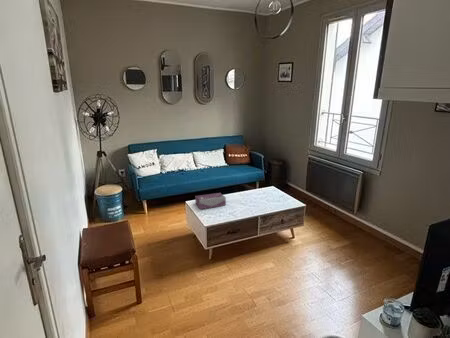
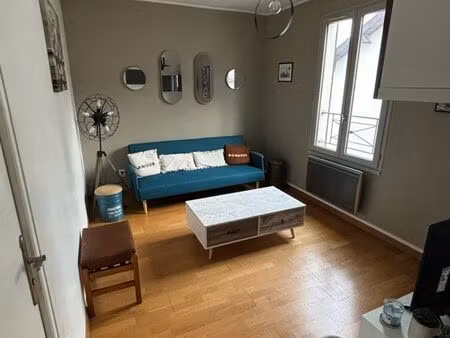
- tissue box (210, 200)
